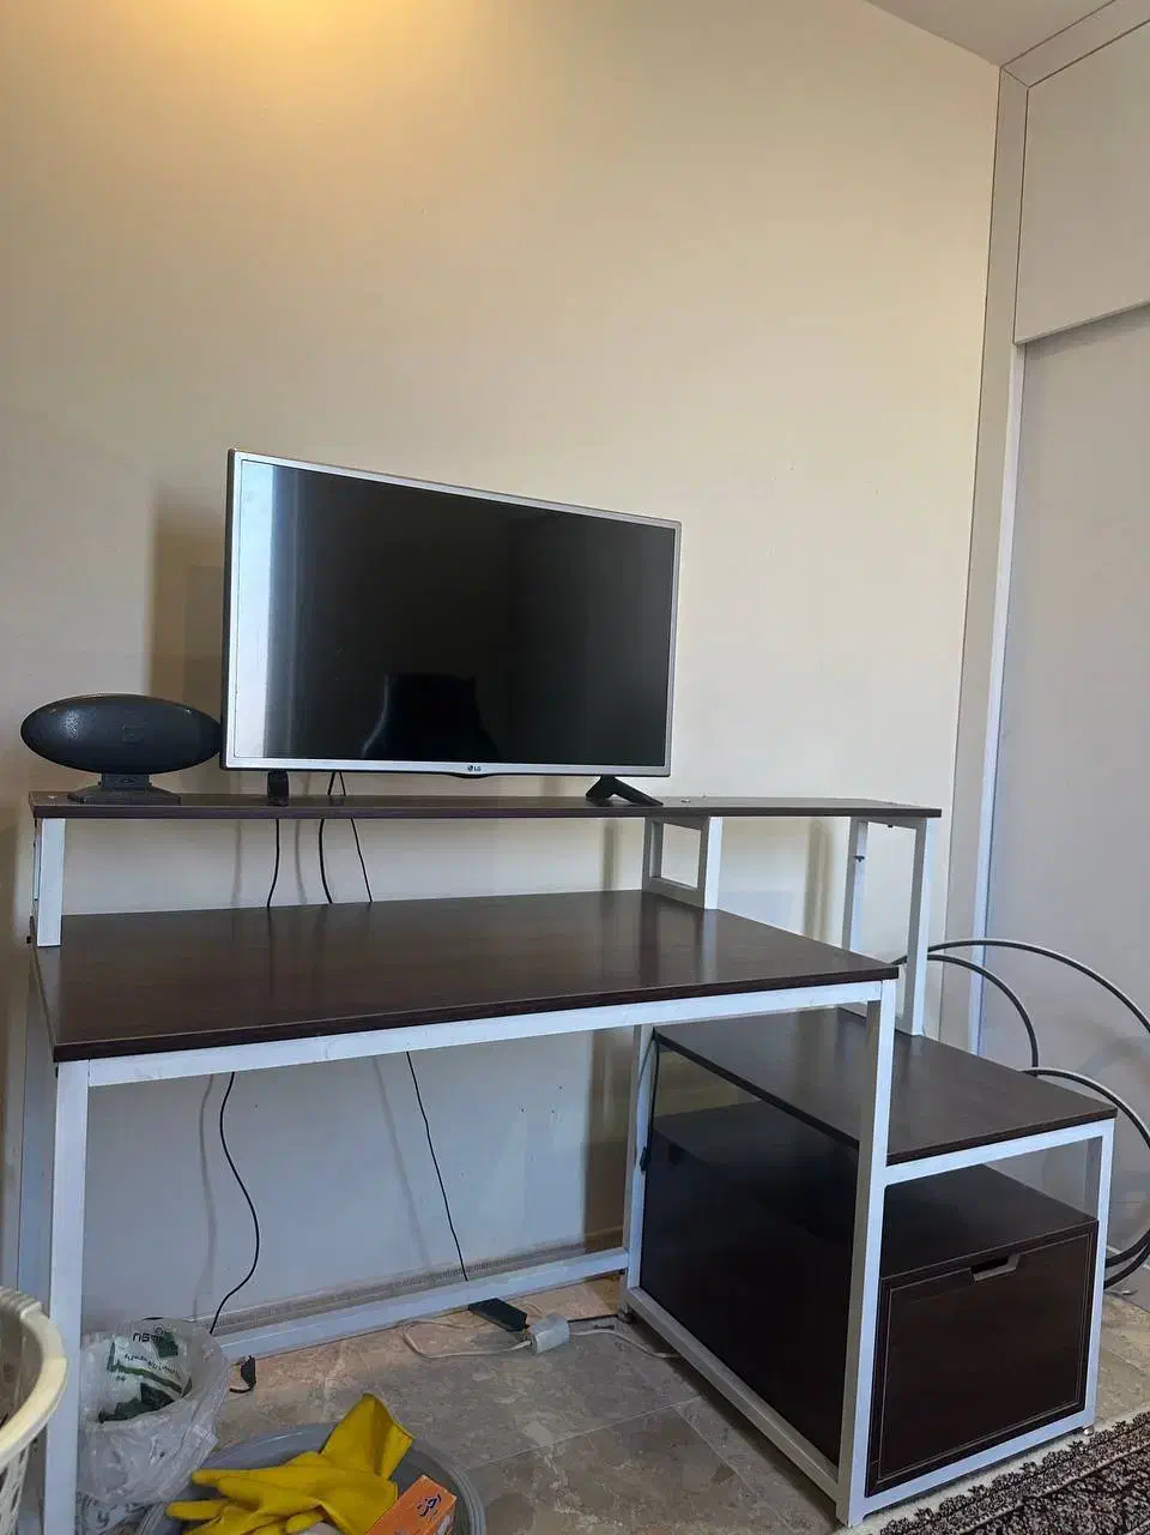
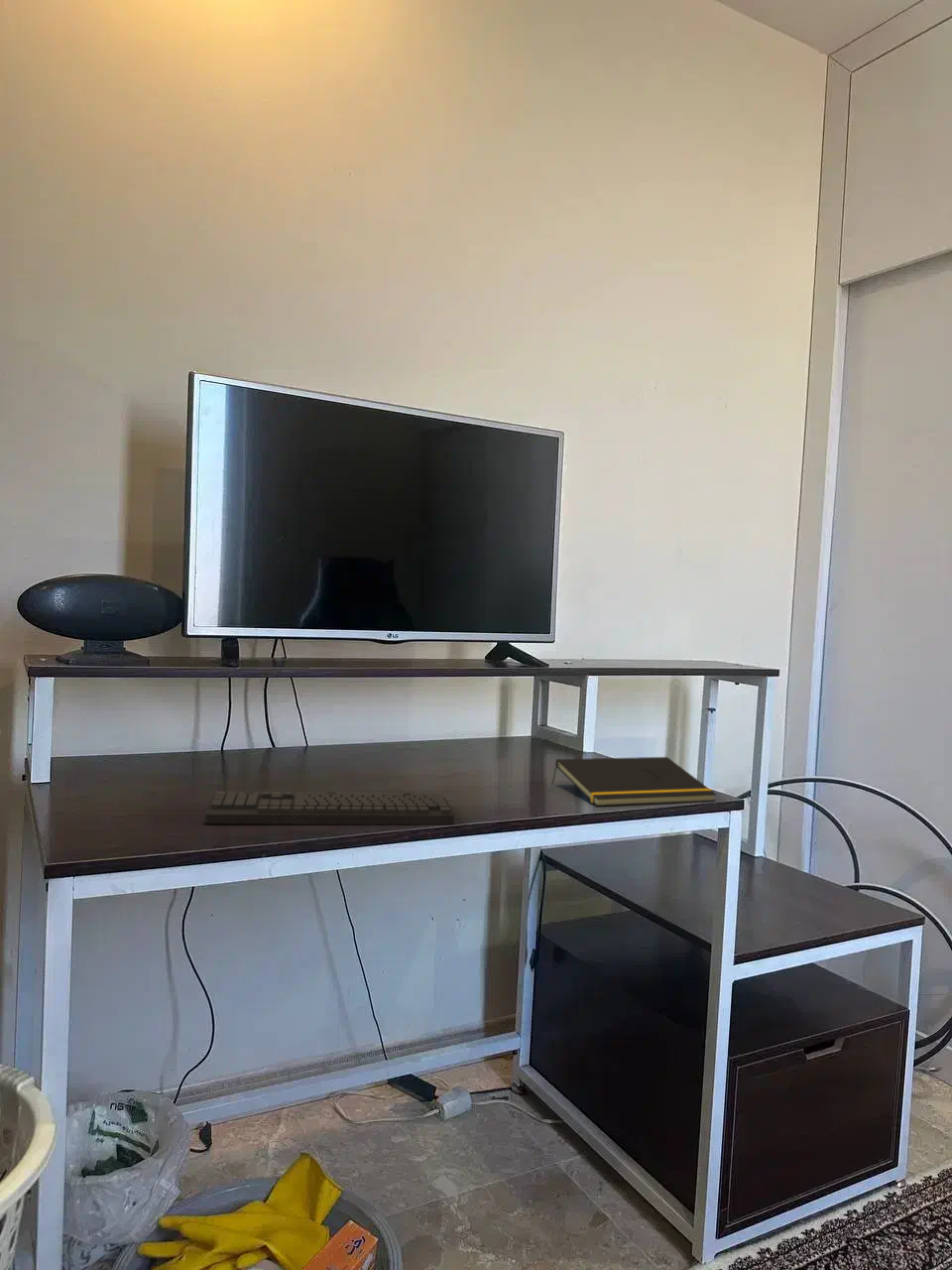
+ keyboard (331, 807)
+ notepad (634, 779)
